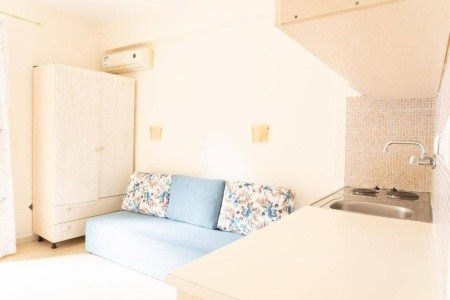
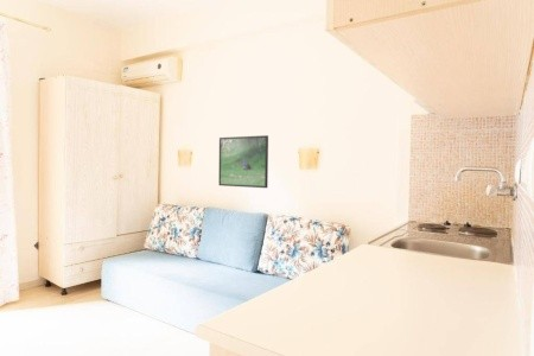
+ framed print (242, 161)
